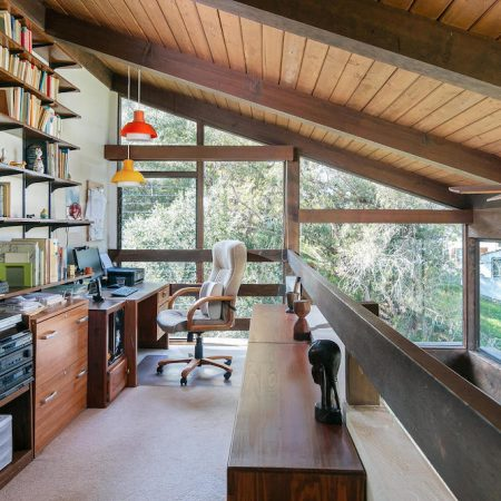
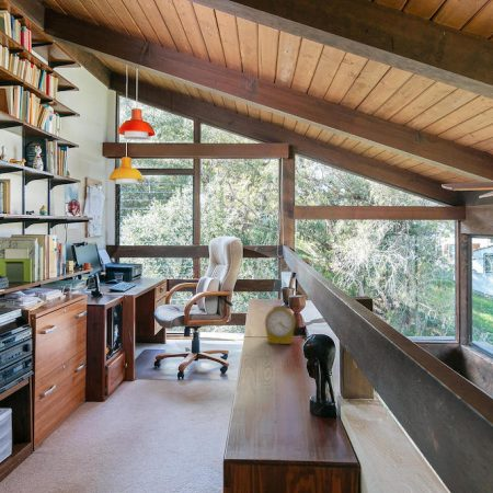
+ alarm clock (279, 323)
